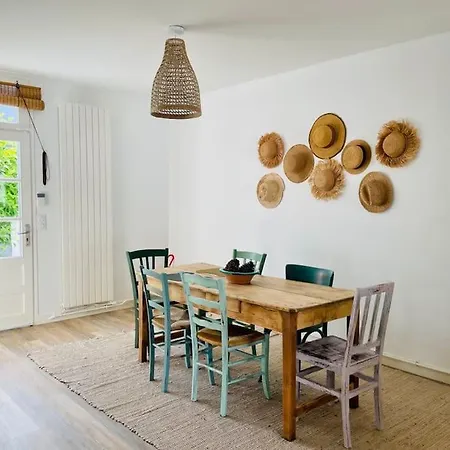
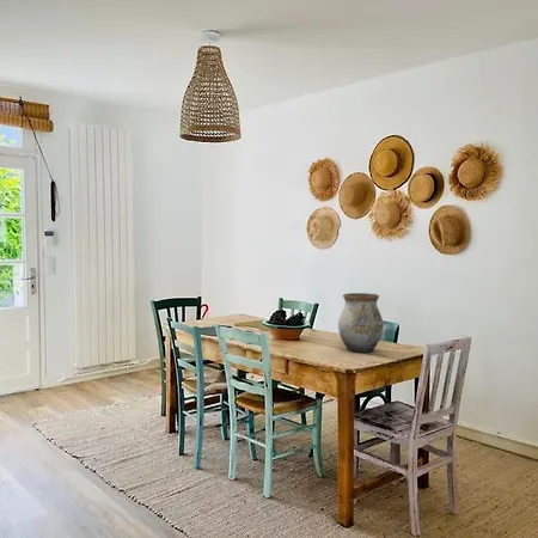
+ vase (360, 322)
